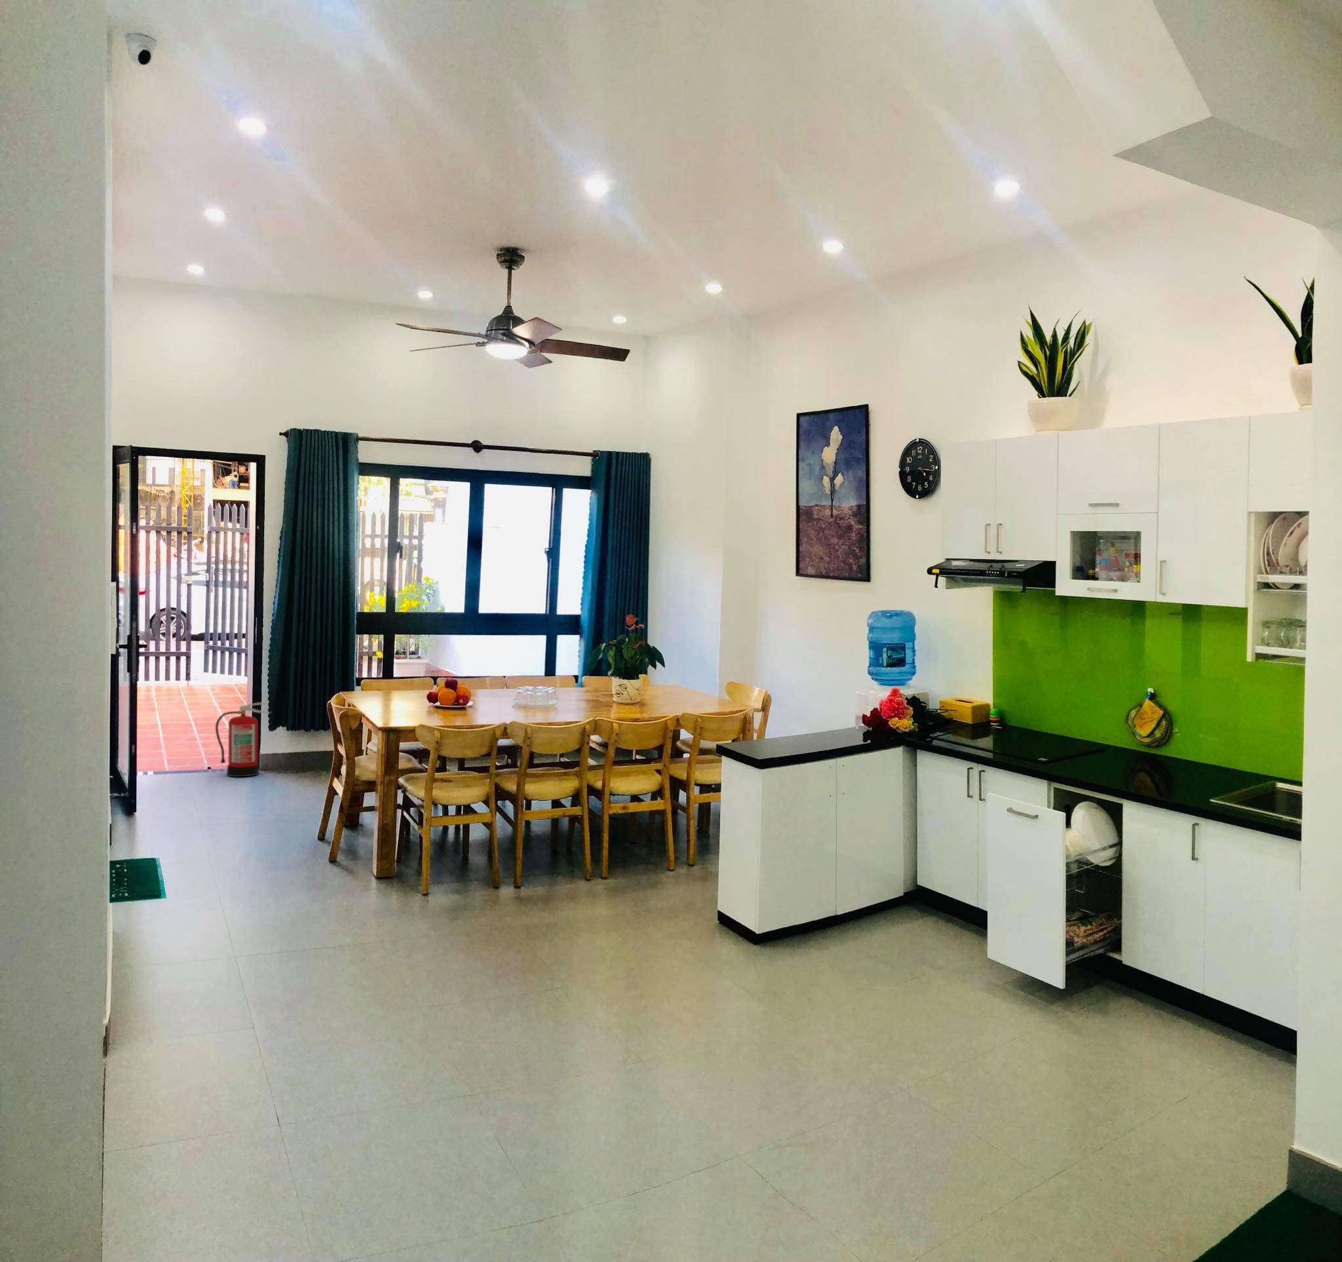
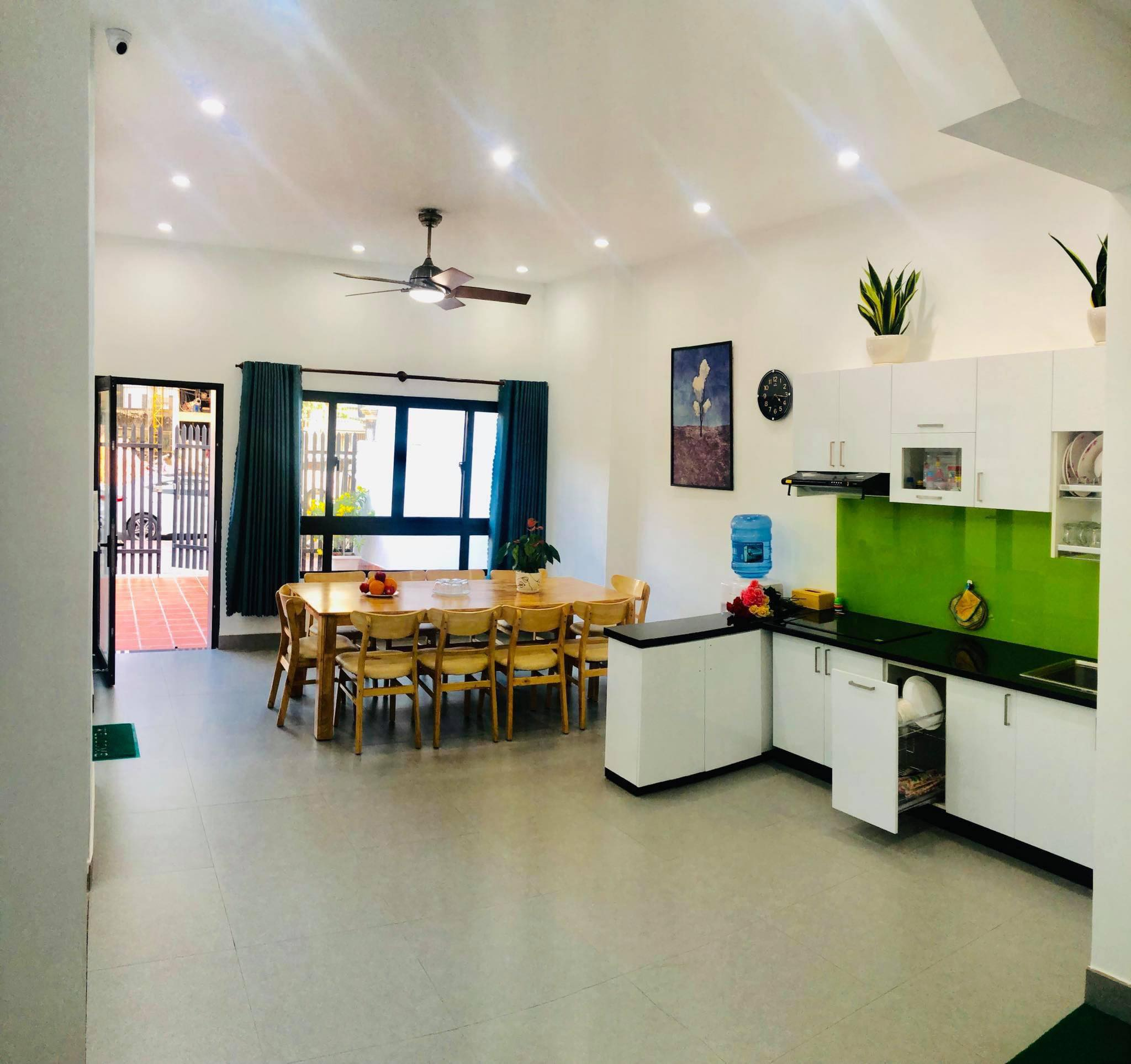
- fire extinguisher (243, 739)
